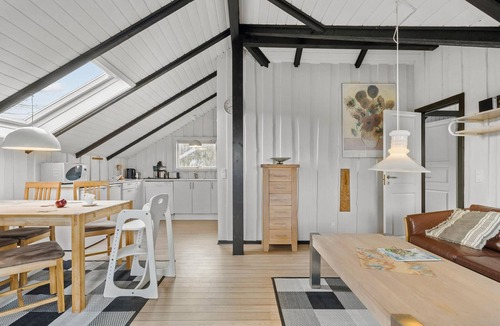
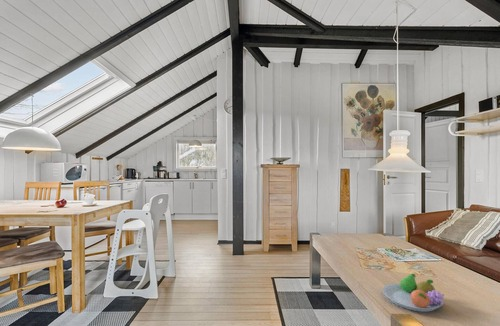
+ fruit bowl (412, 289)
